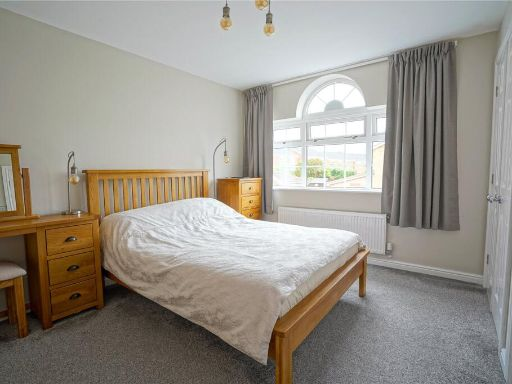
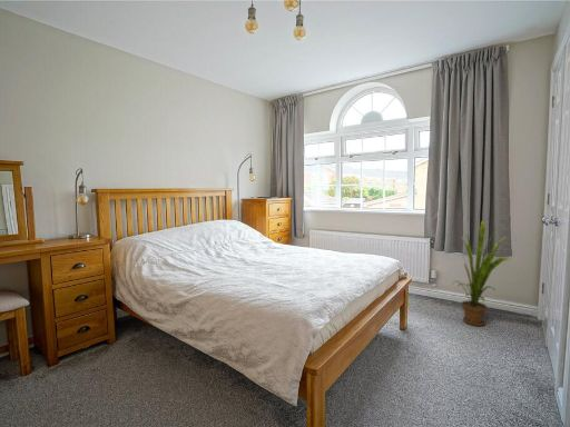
+ house plant (473, 271)
